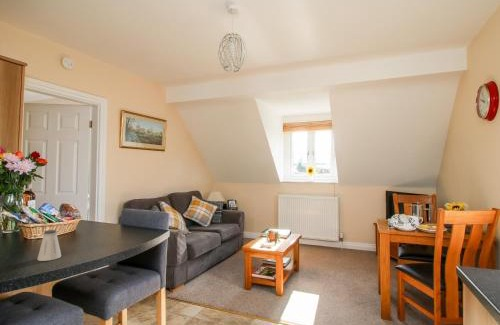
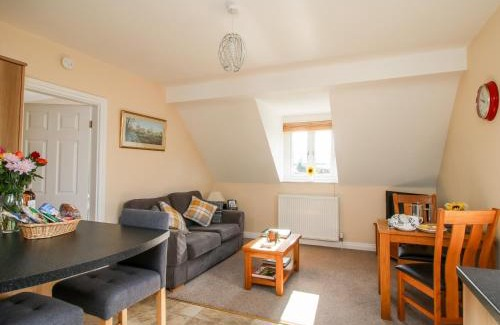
- saltshaker (49, 244)
